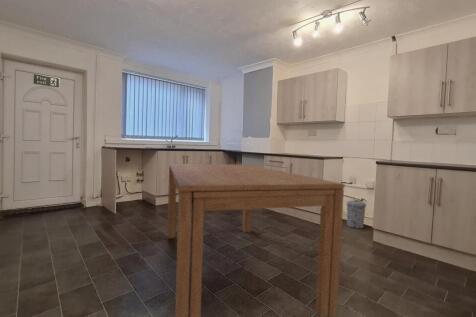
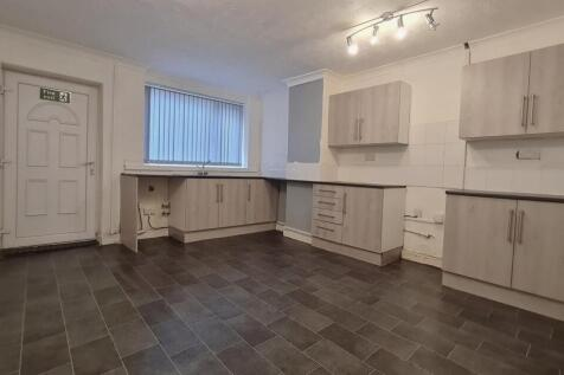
- dining table (229, 209)
- trash can (355, 213)
